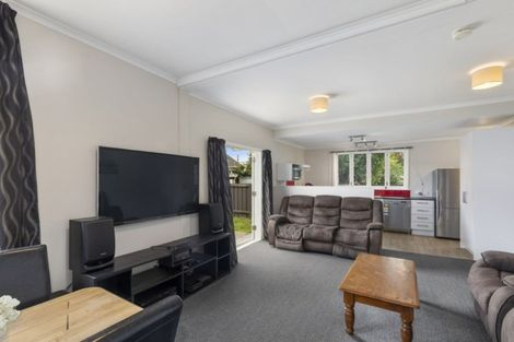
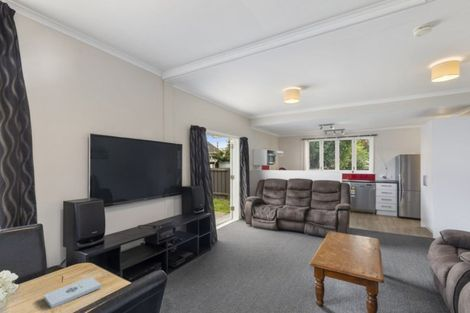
+ notepad (73, 291)
